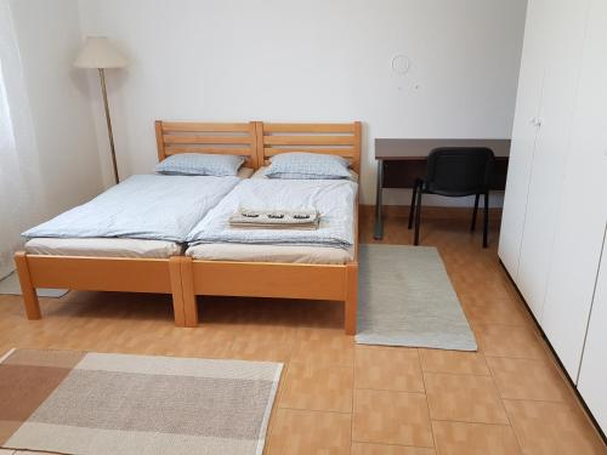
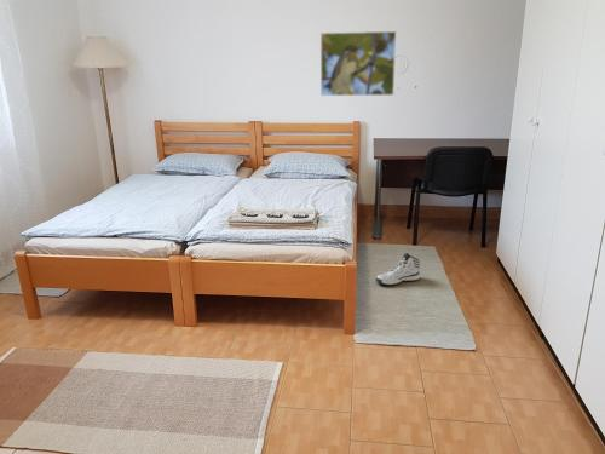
+ sneaker (397, 266)
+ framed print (357, 64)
